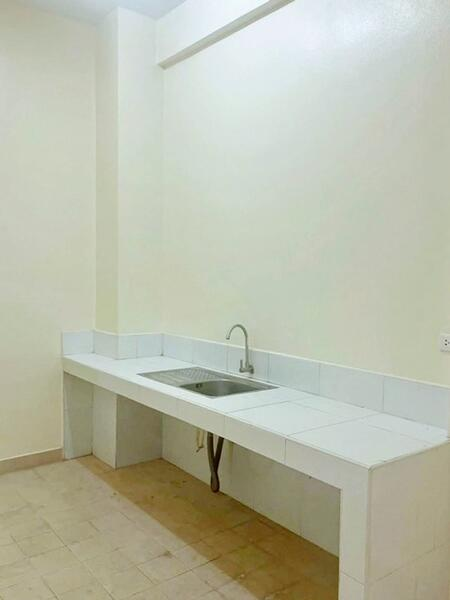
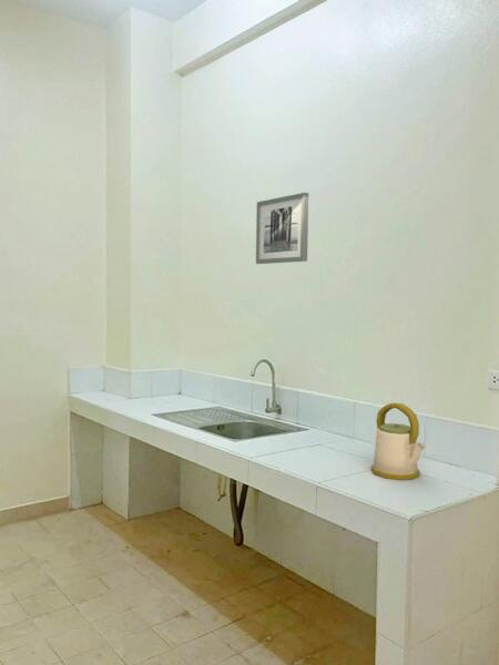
+ wall art (281, 229)
+ kettle (399, 439)
